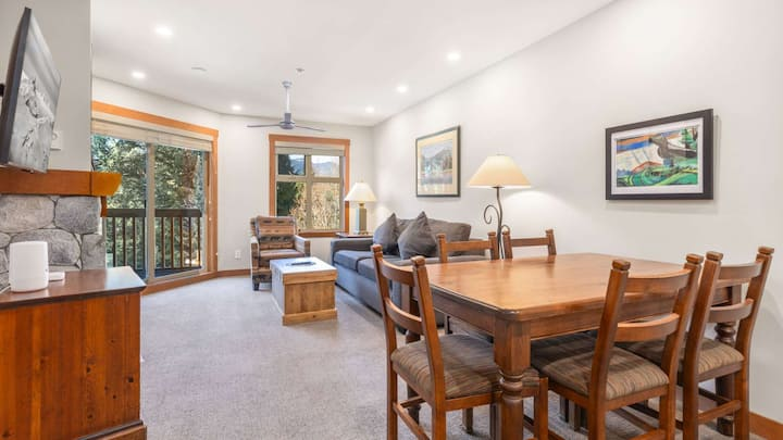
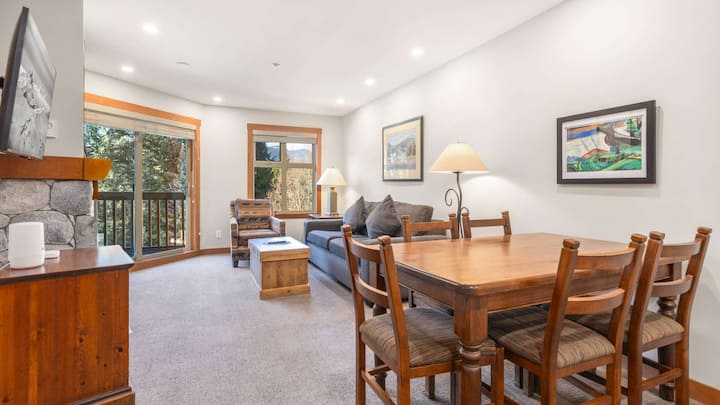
- ceiling fan (287, 101)
